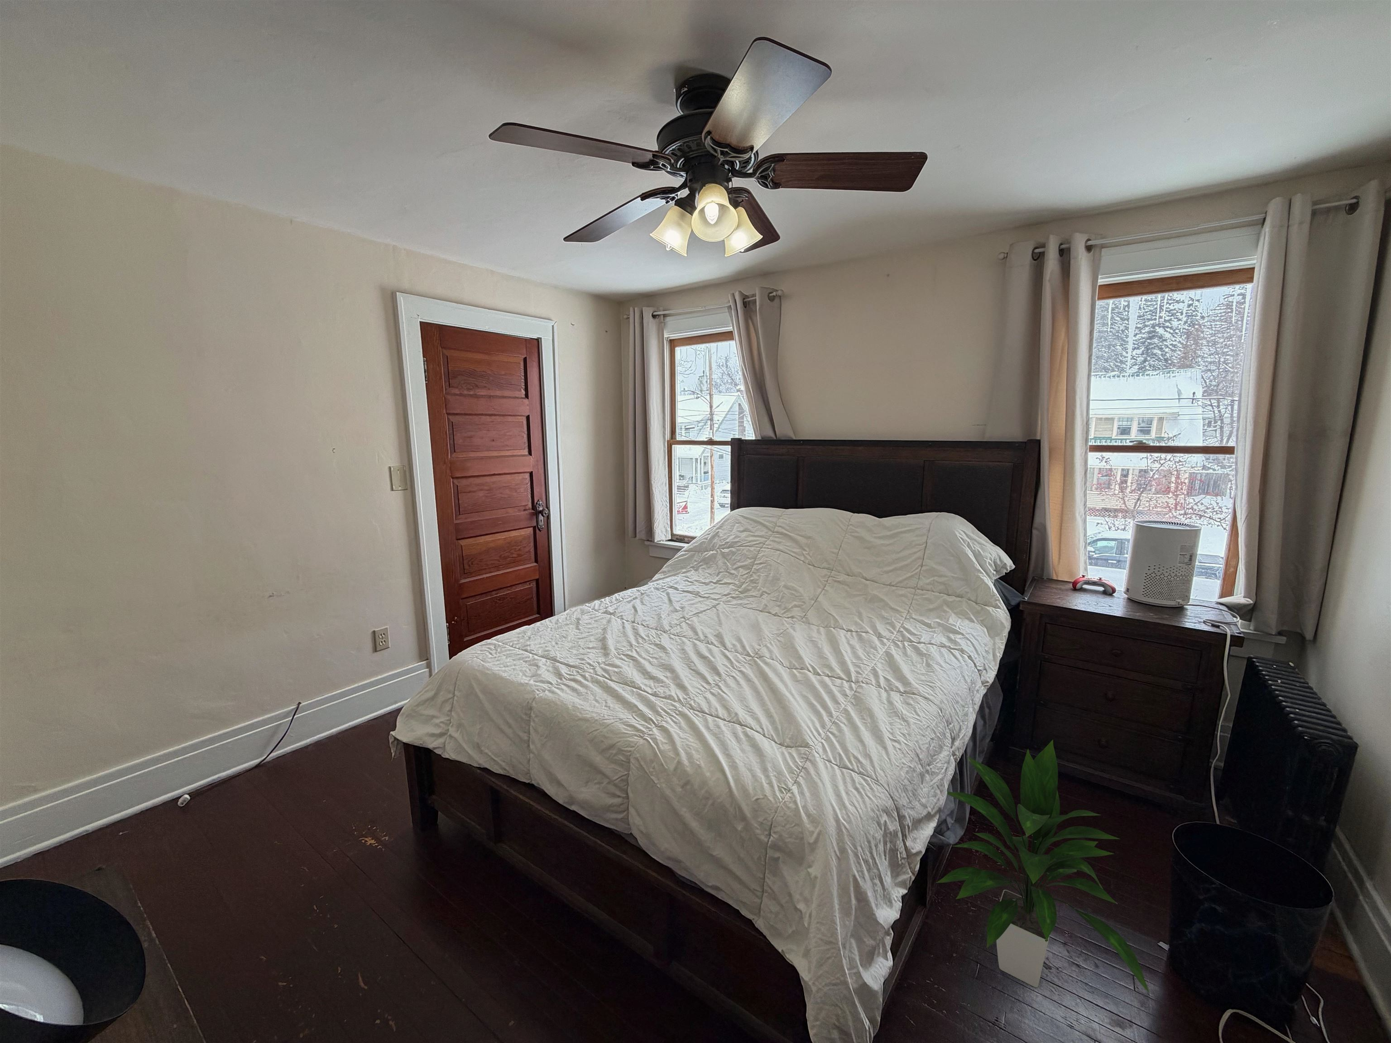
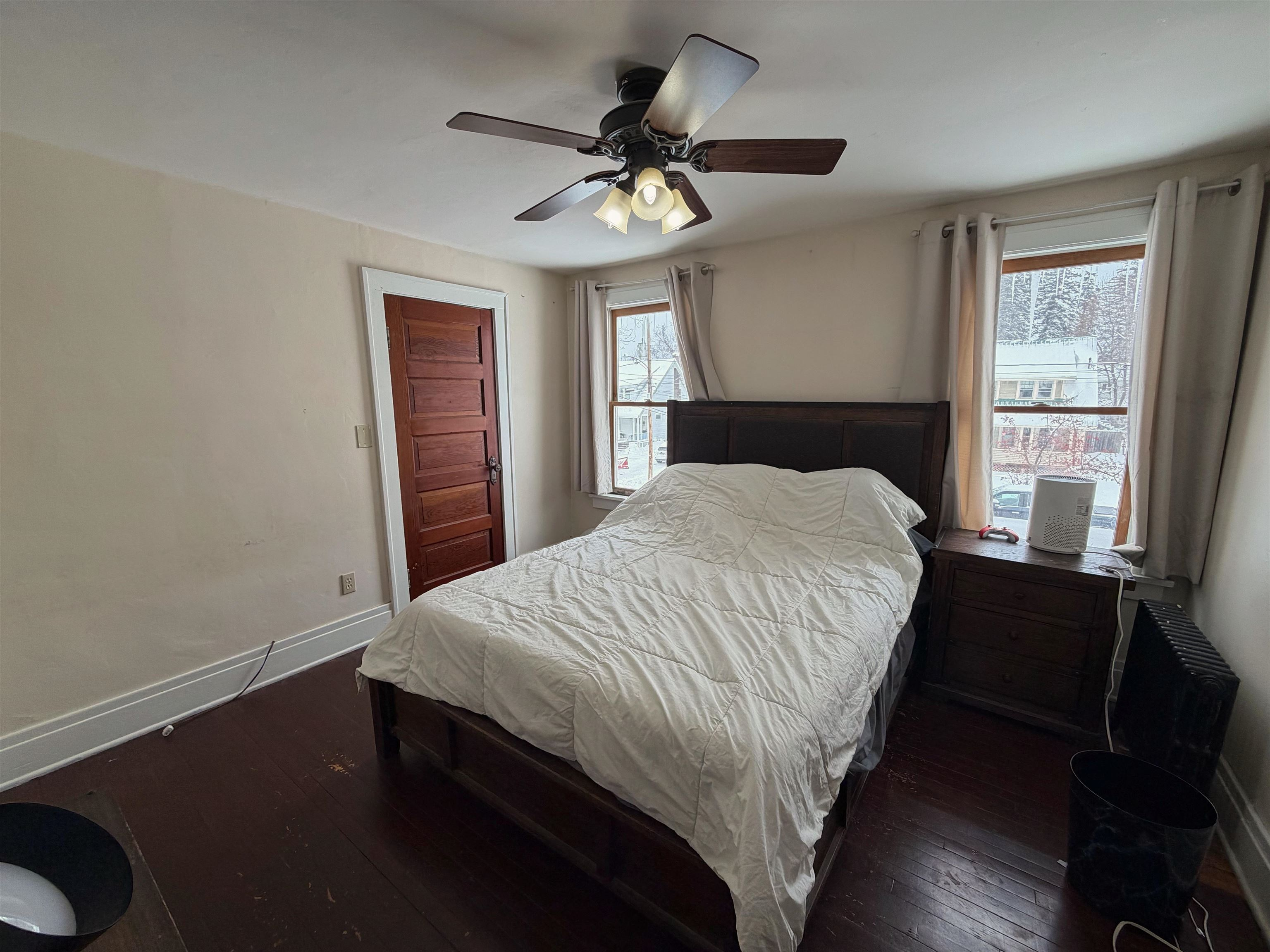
- indoor plant (1036, 872)
